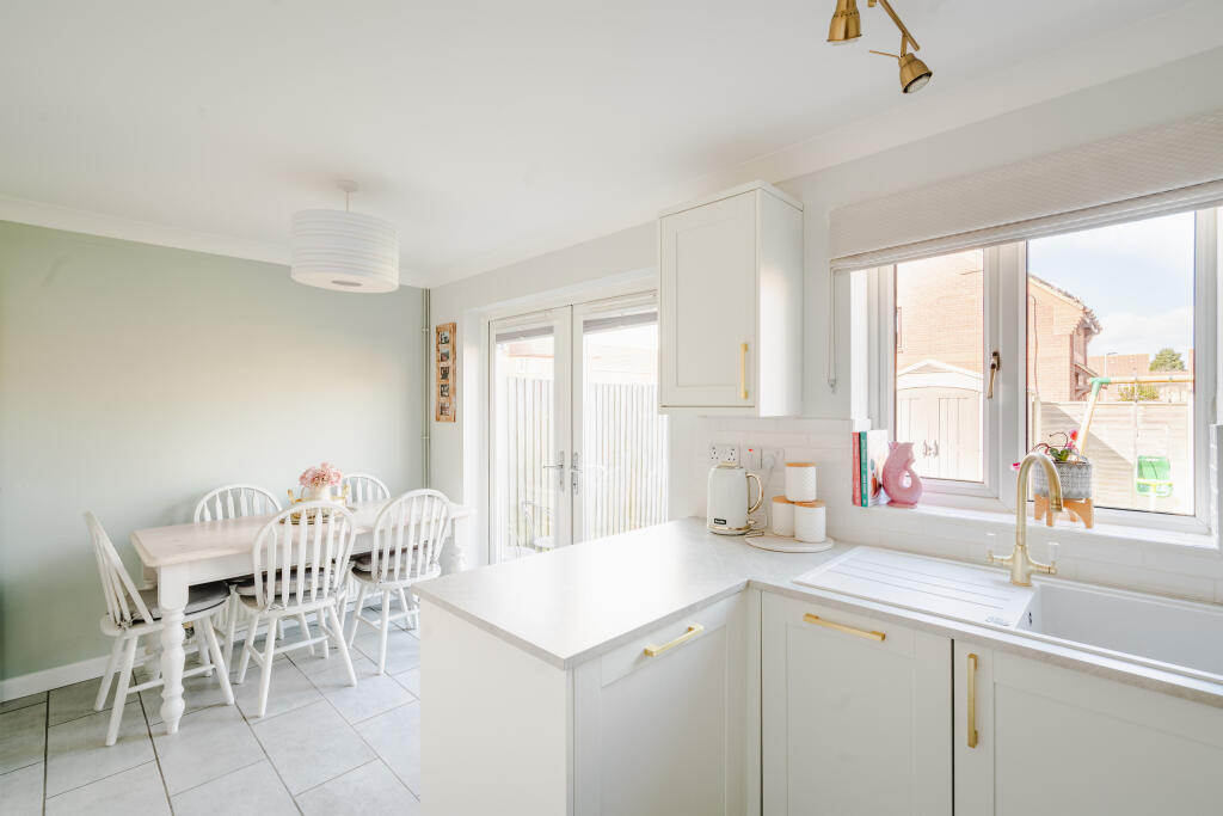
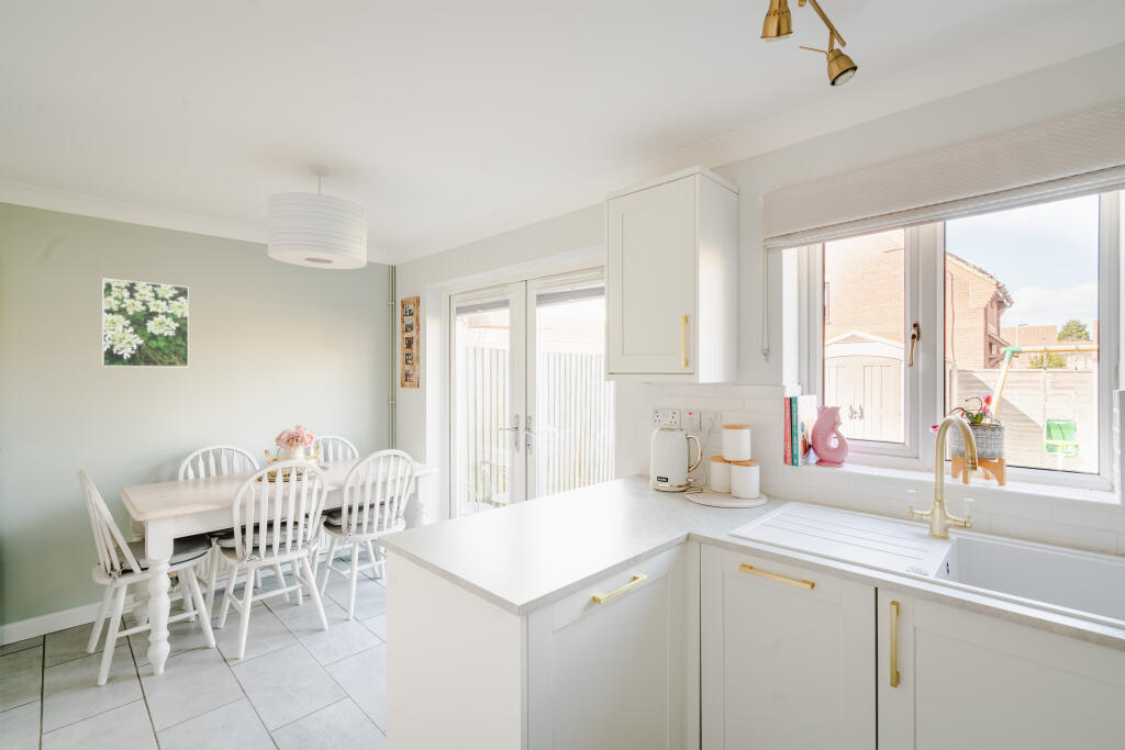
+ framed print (147, 324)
